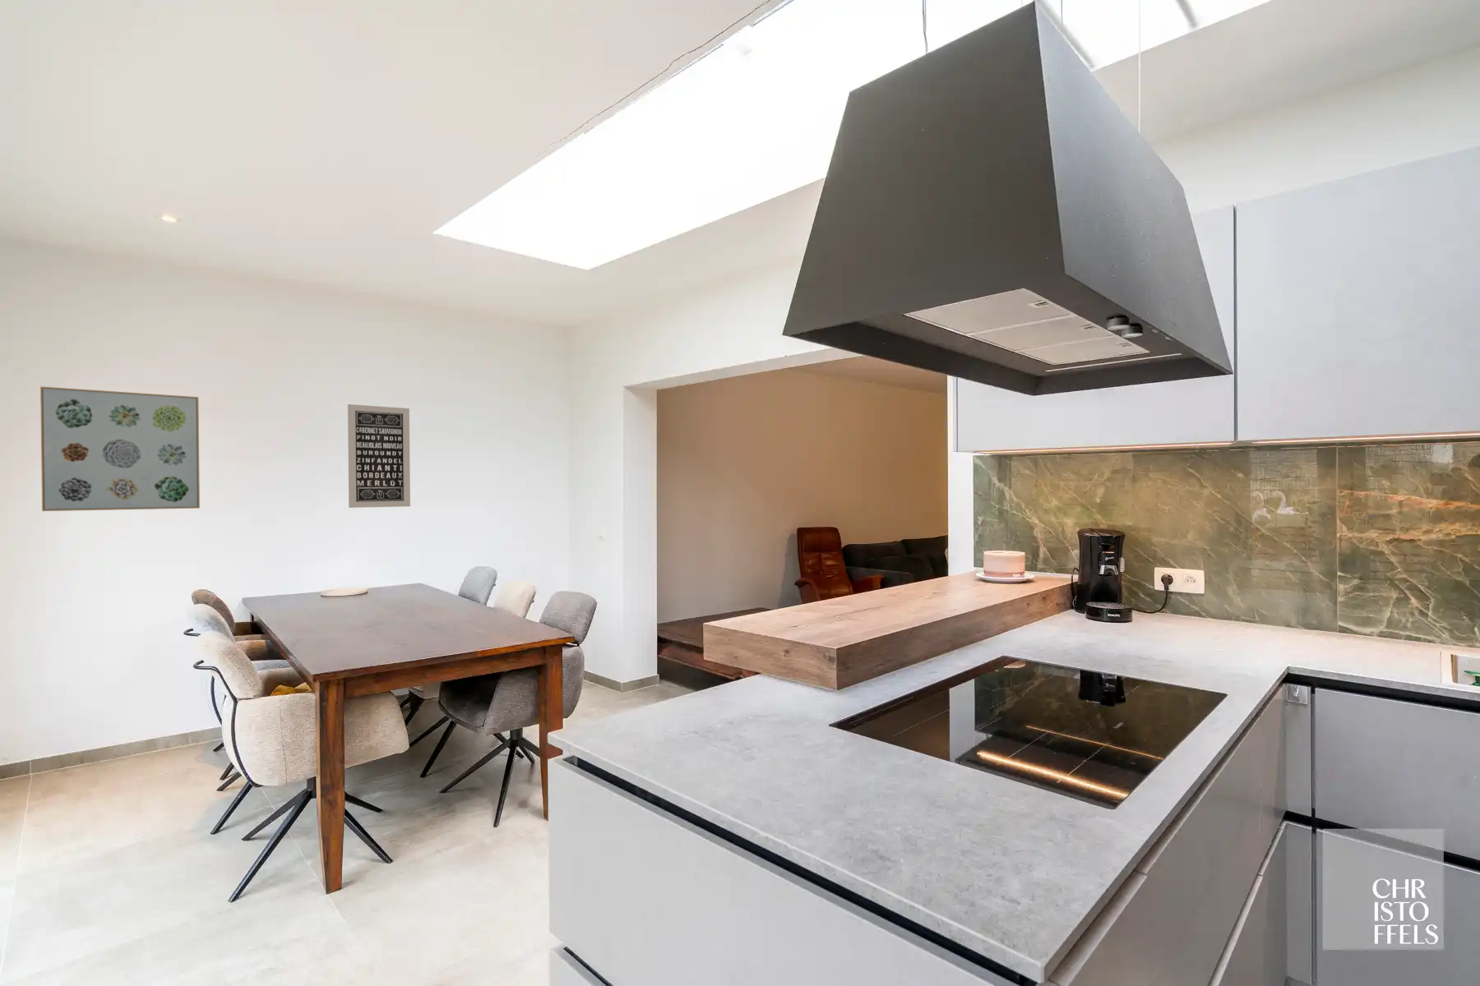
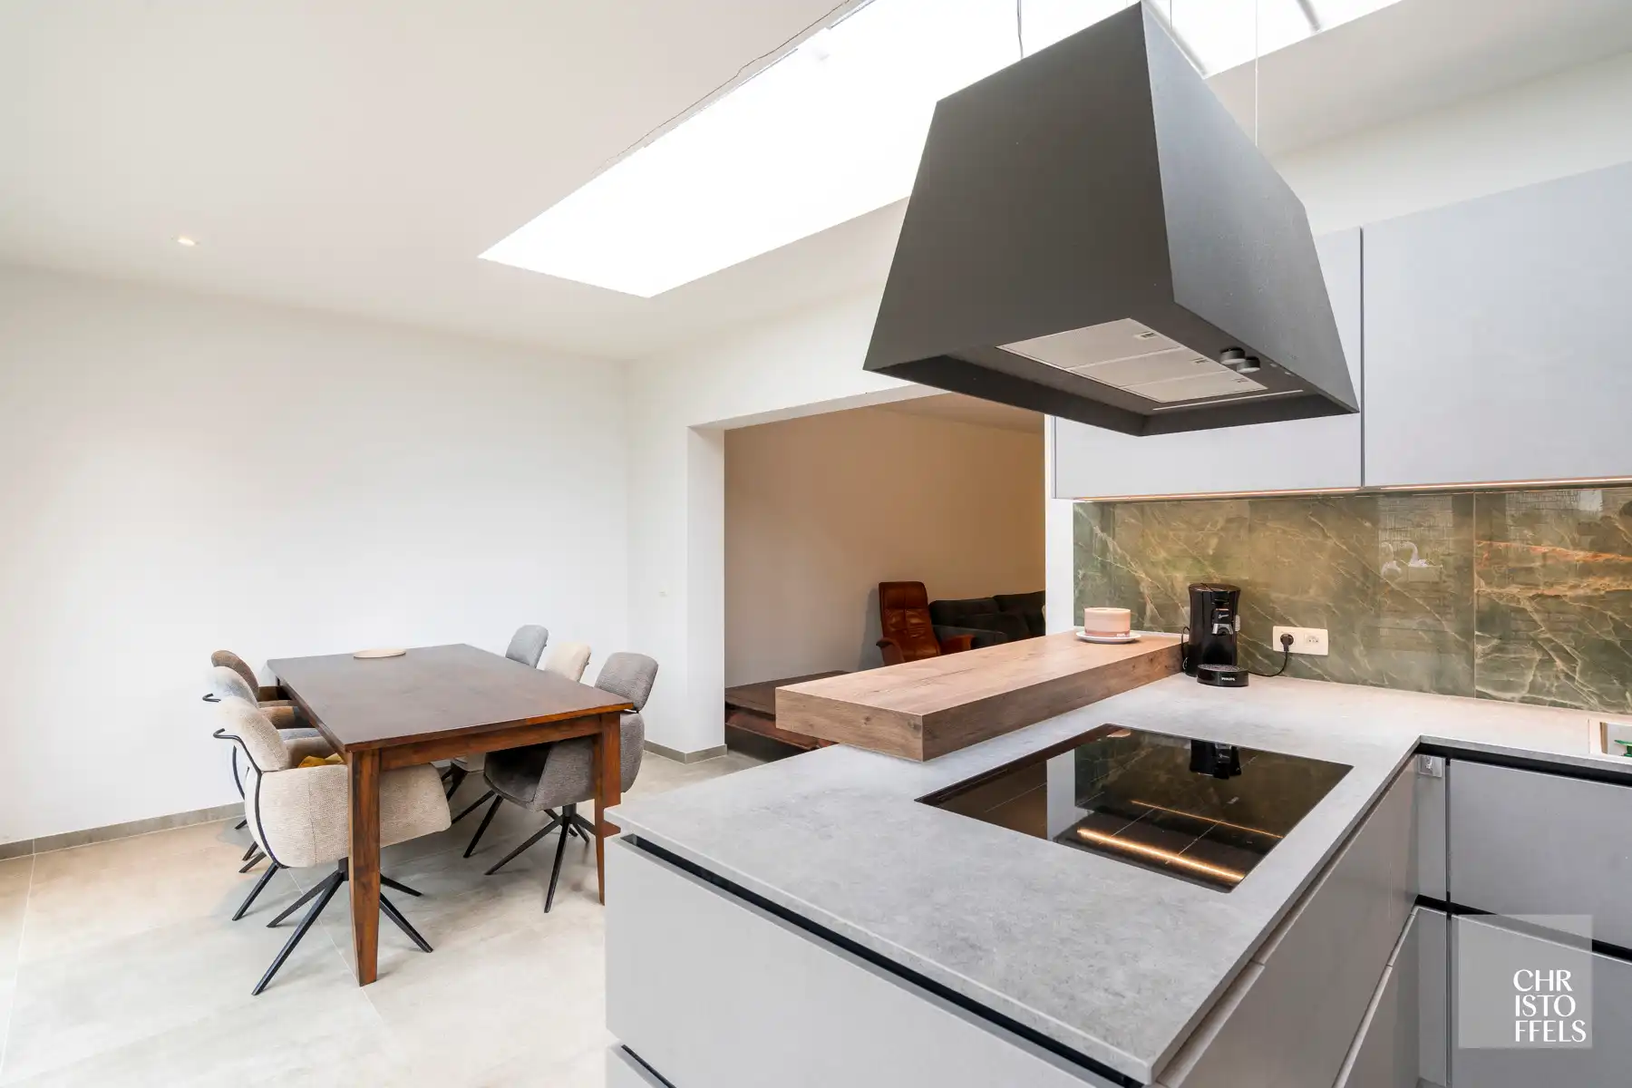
- wall art (379, 456)
- wall art (124, 450)
